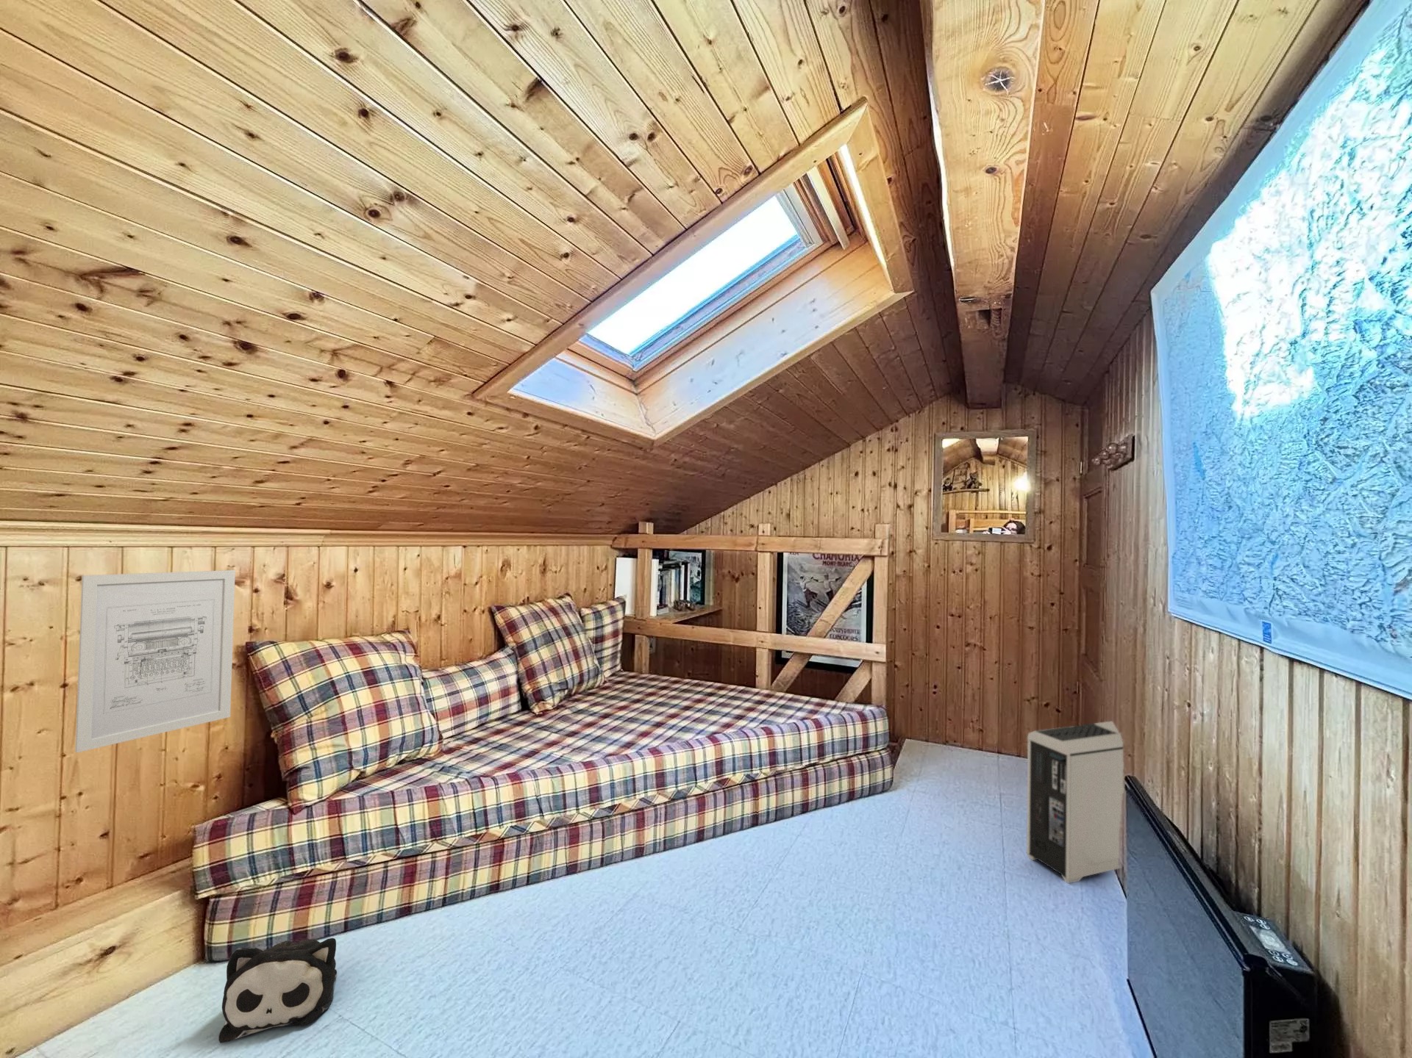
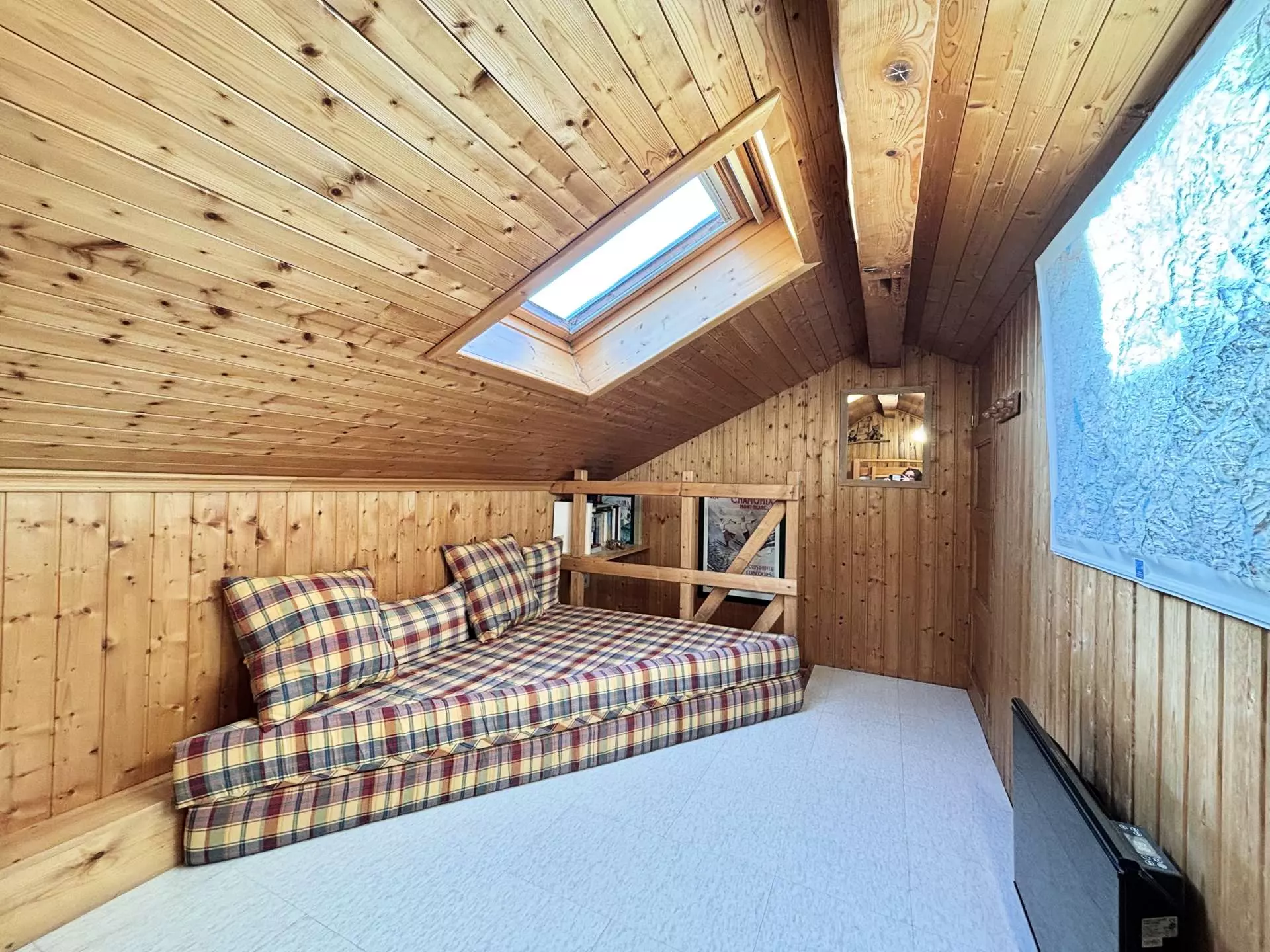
- wall art (162, 652)
- plush toy (287, 958)
- air purifier (1092, 795)
